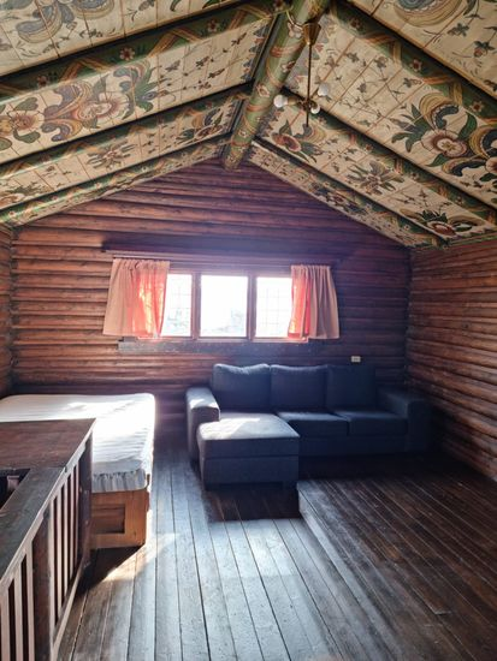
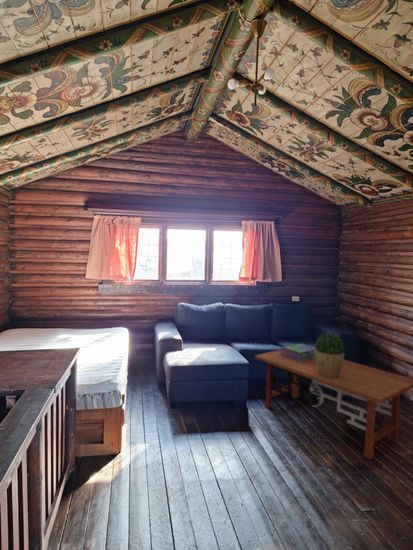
+ potted plant (329, 353)
+ stack of books (300, 351)
+ coffee table (327, 395)
